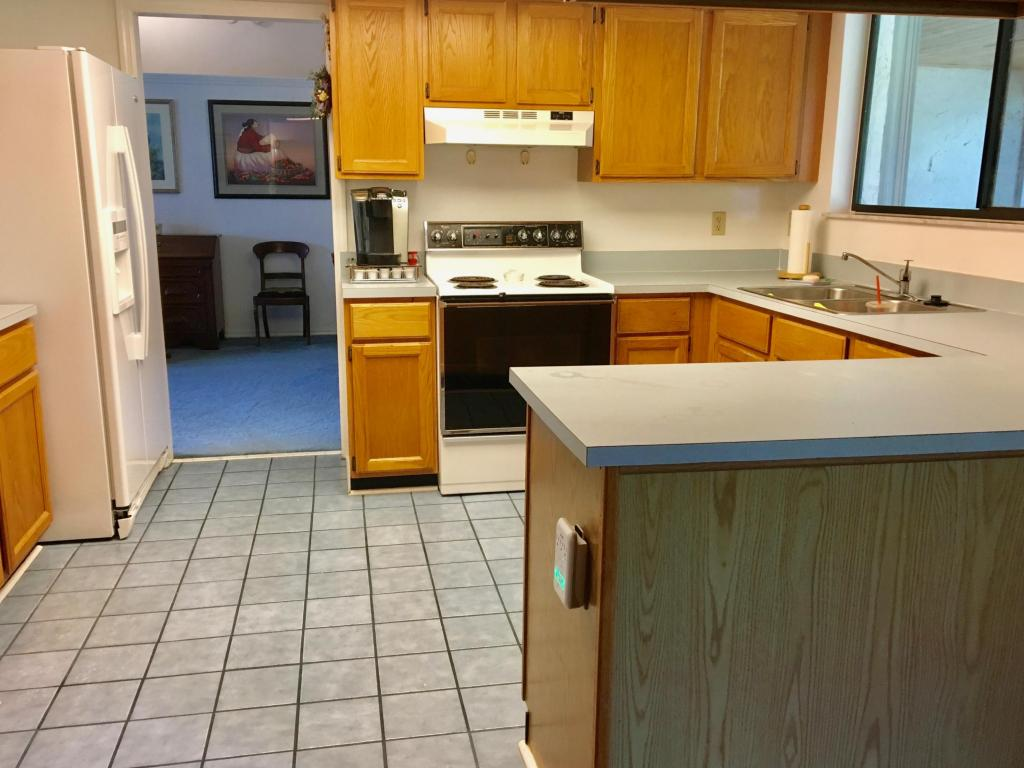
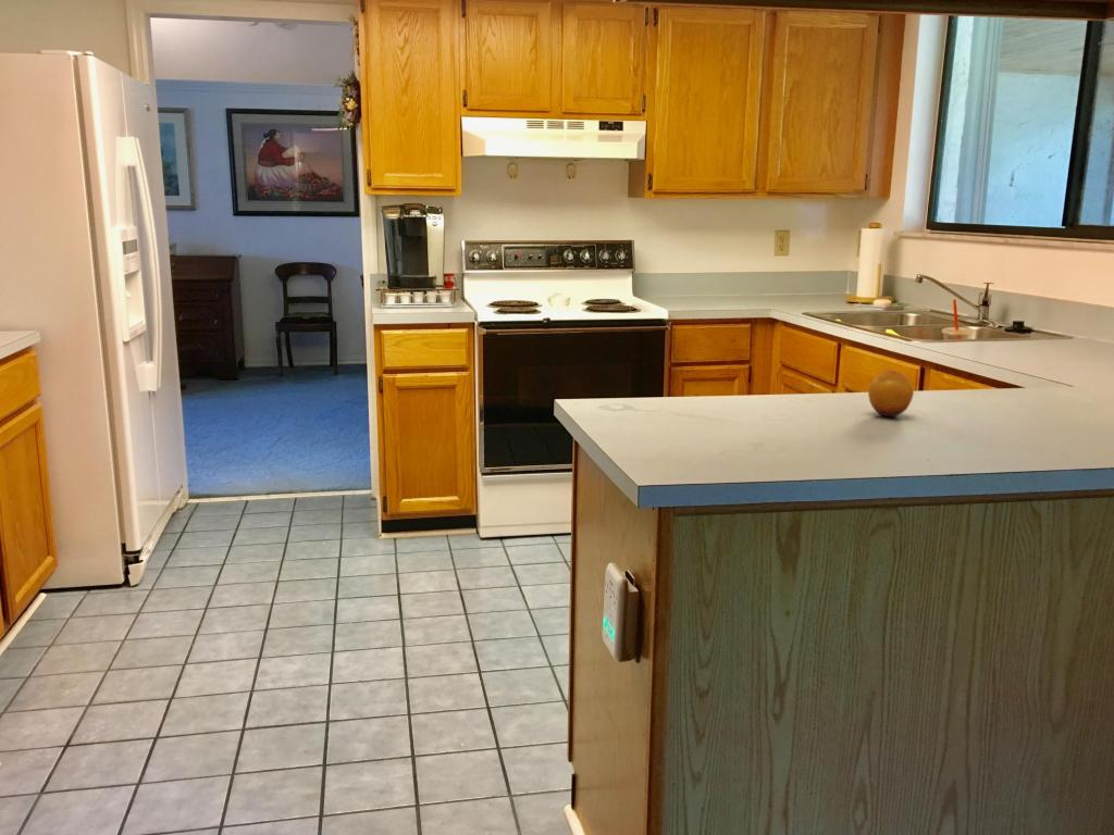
+ fruit (890, 392)
